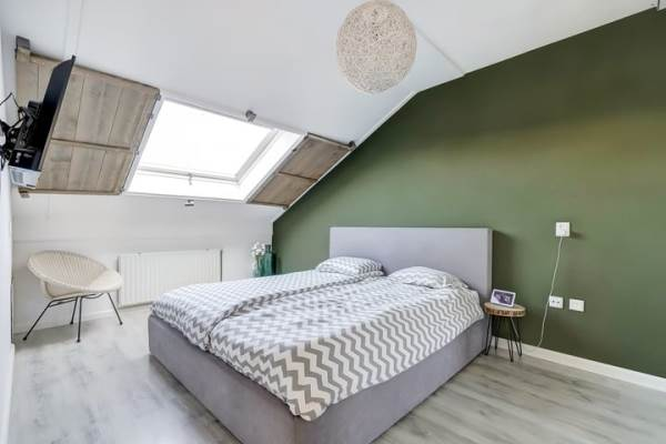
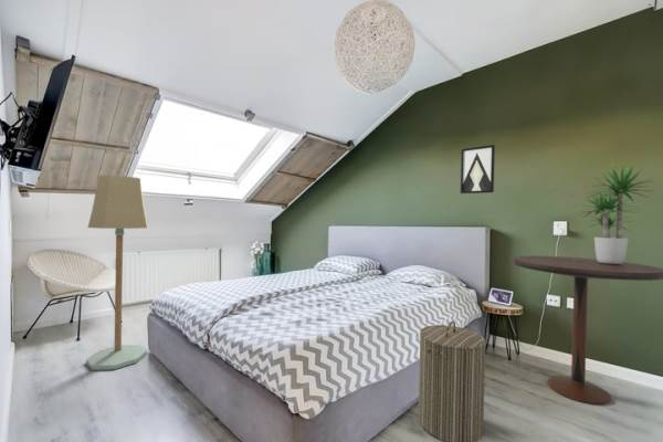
+ laundry hamper (451, 372)
+ floor lamp (118, 267)
+ pedestal table (579, 326)
+ wall art (476, 170)
+ potted plant (614, 214)
